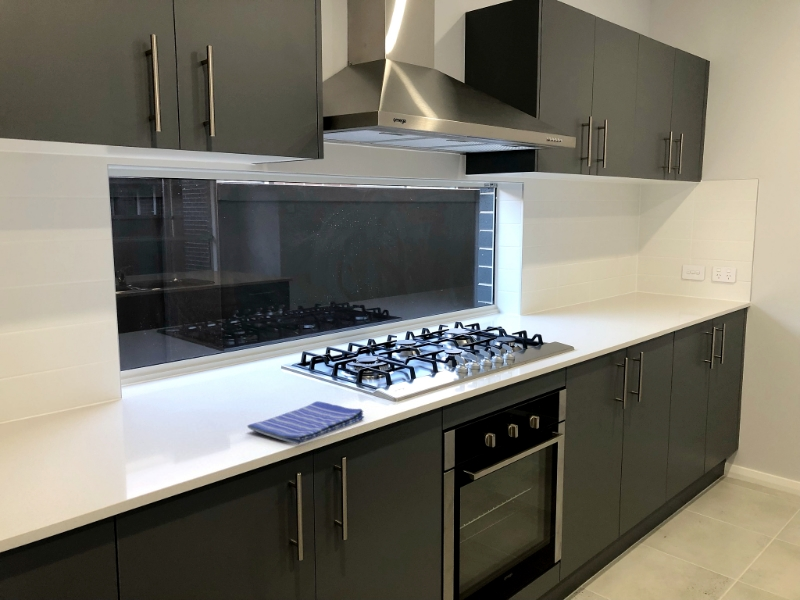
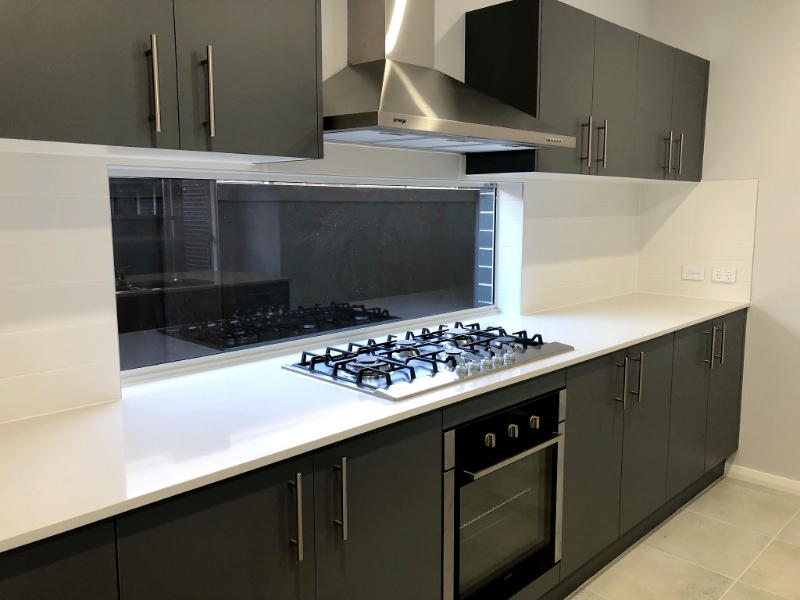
- dish towel (308, 419)
